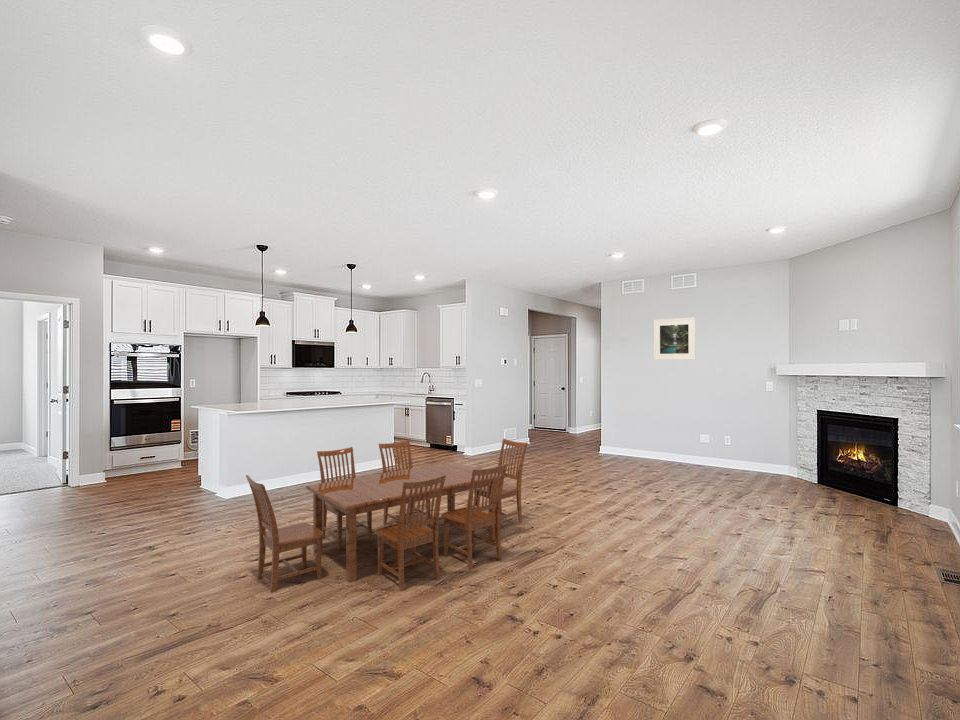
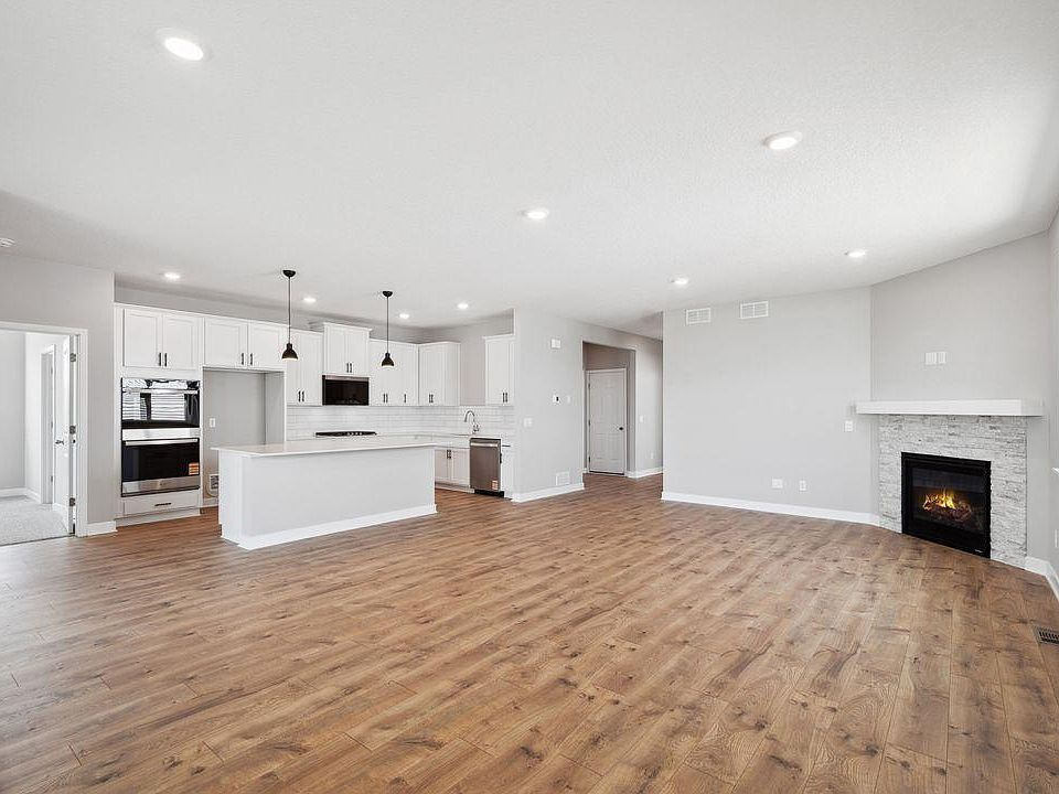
- dining set (409, 501)
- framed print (674, 339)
